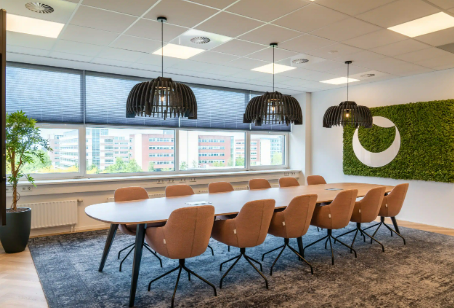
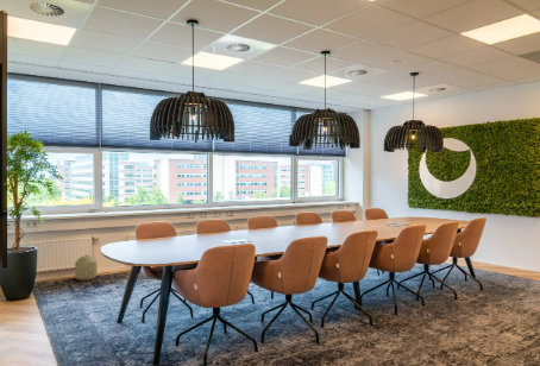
+ basket (86, 266)
